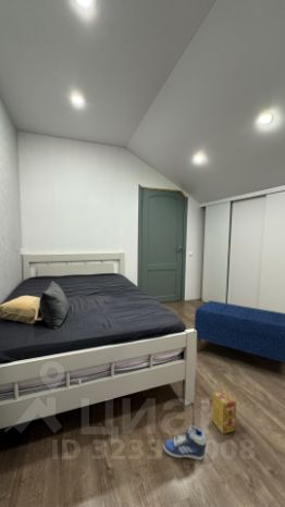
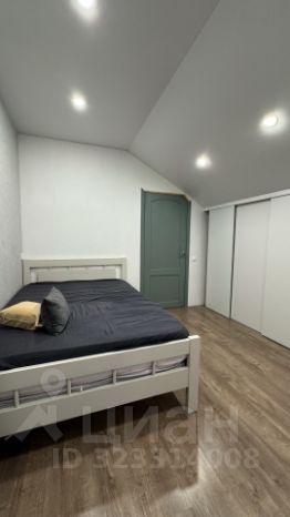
- bench (247, 334)
- cardboard box (224, 410)
- sneaker (184, 437)
